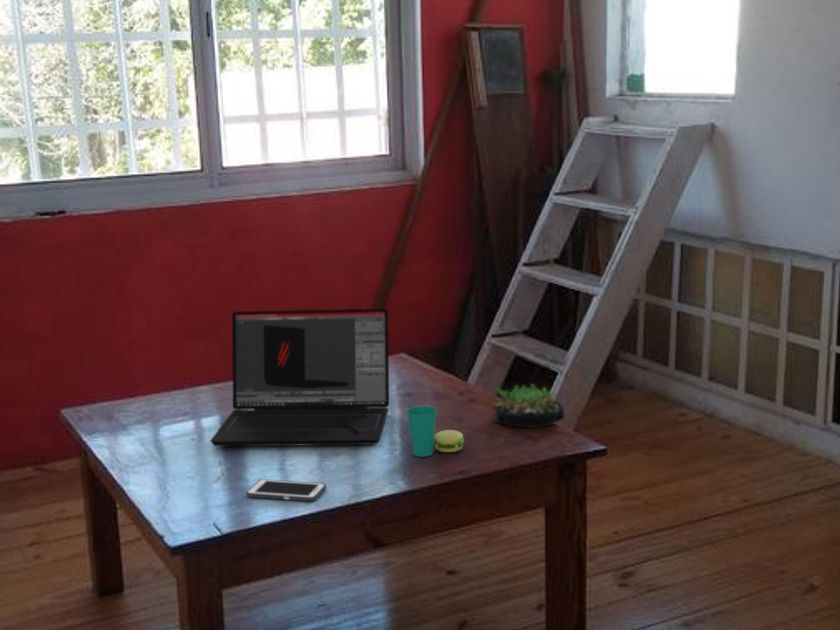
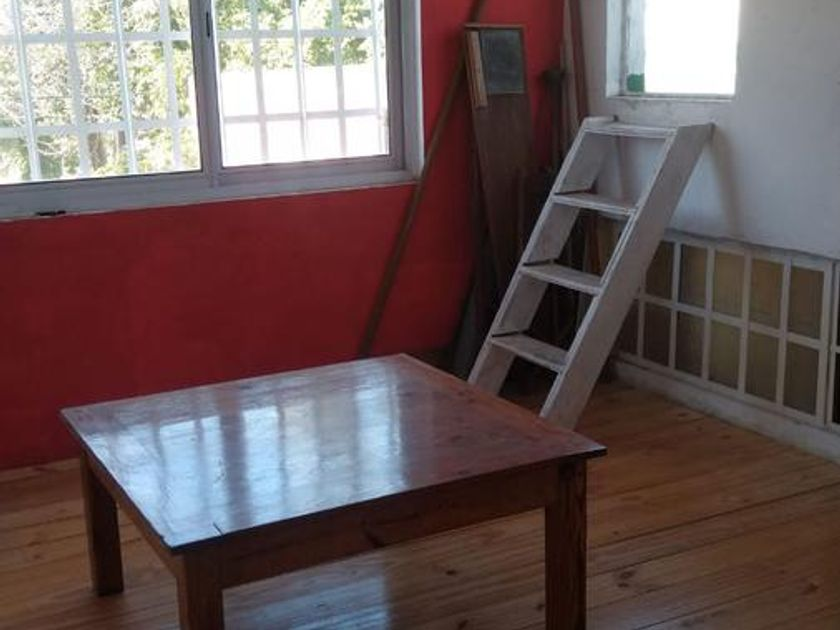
- succulent plant (526, 402)
- laptop (302, 375)
- cell phone (286, 490)
- cup (434, 430)
